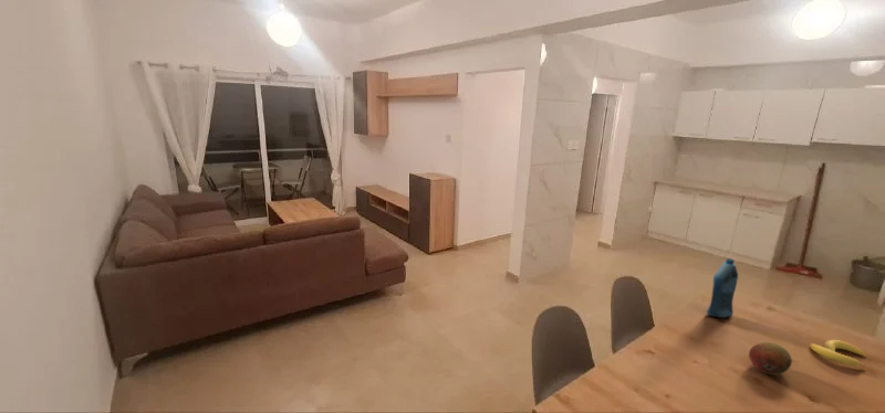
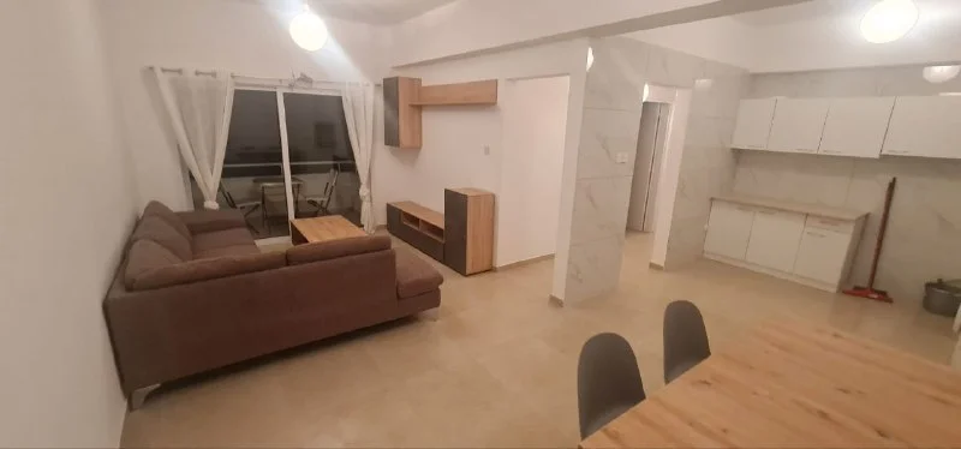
- fruit (770, 357)
- banana (842, 354)
- bottle (723, 287)
